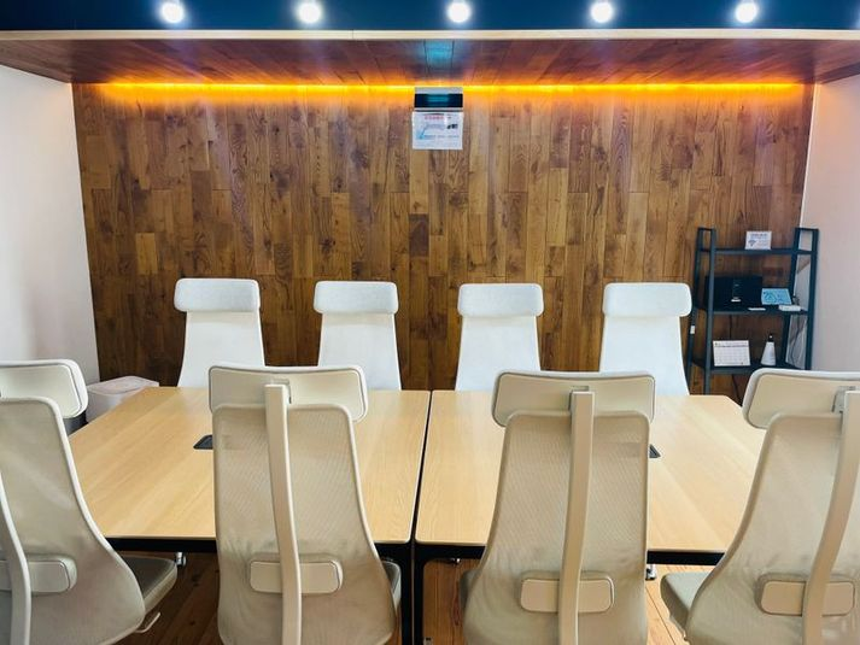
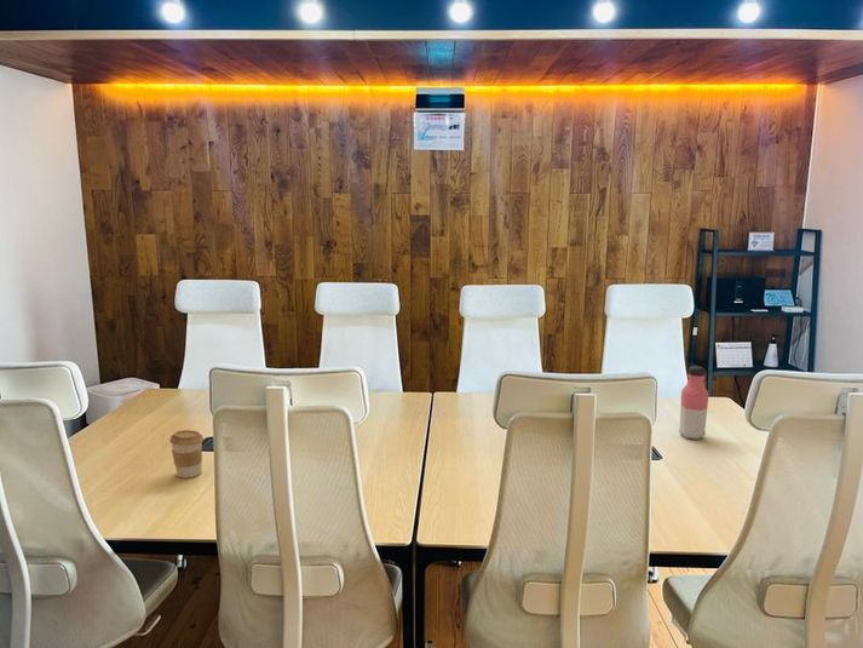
+ coffee cup (188, 452)
+ water bottle (694, 401)
